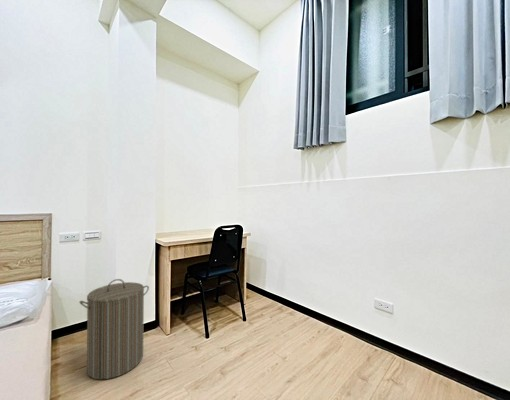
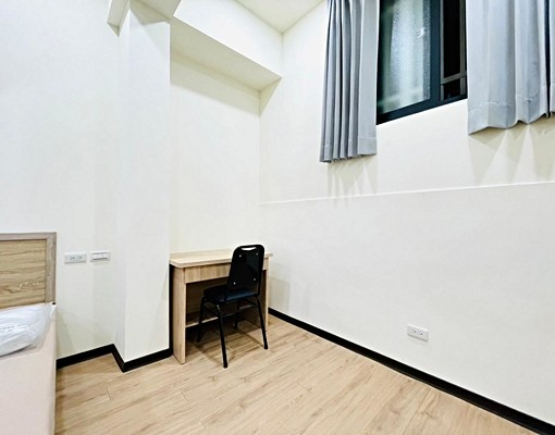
- laundry hamper (116, 320)
